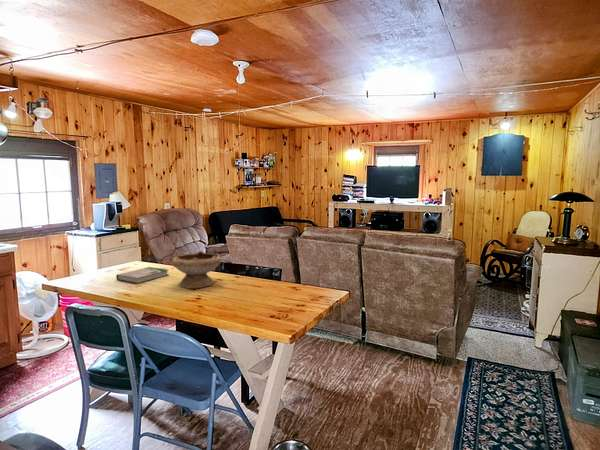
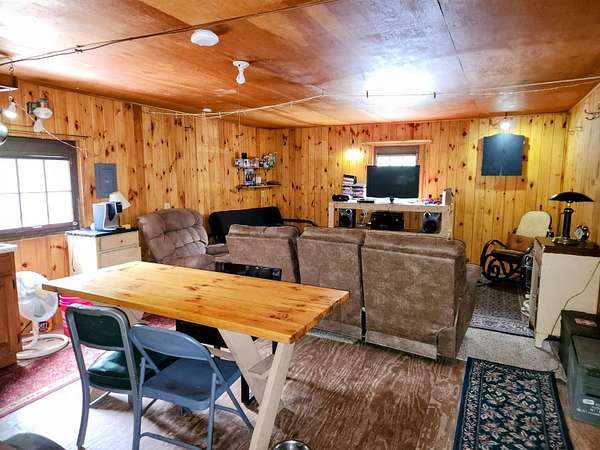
- book (143, 274)
- bowl (197, 269)
